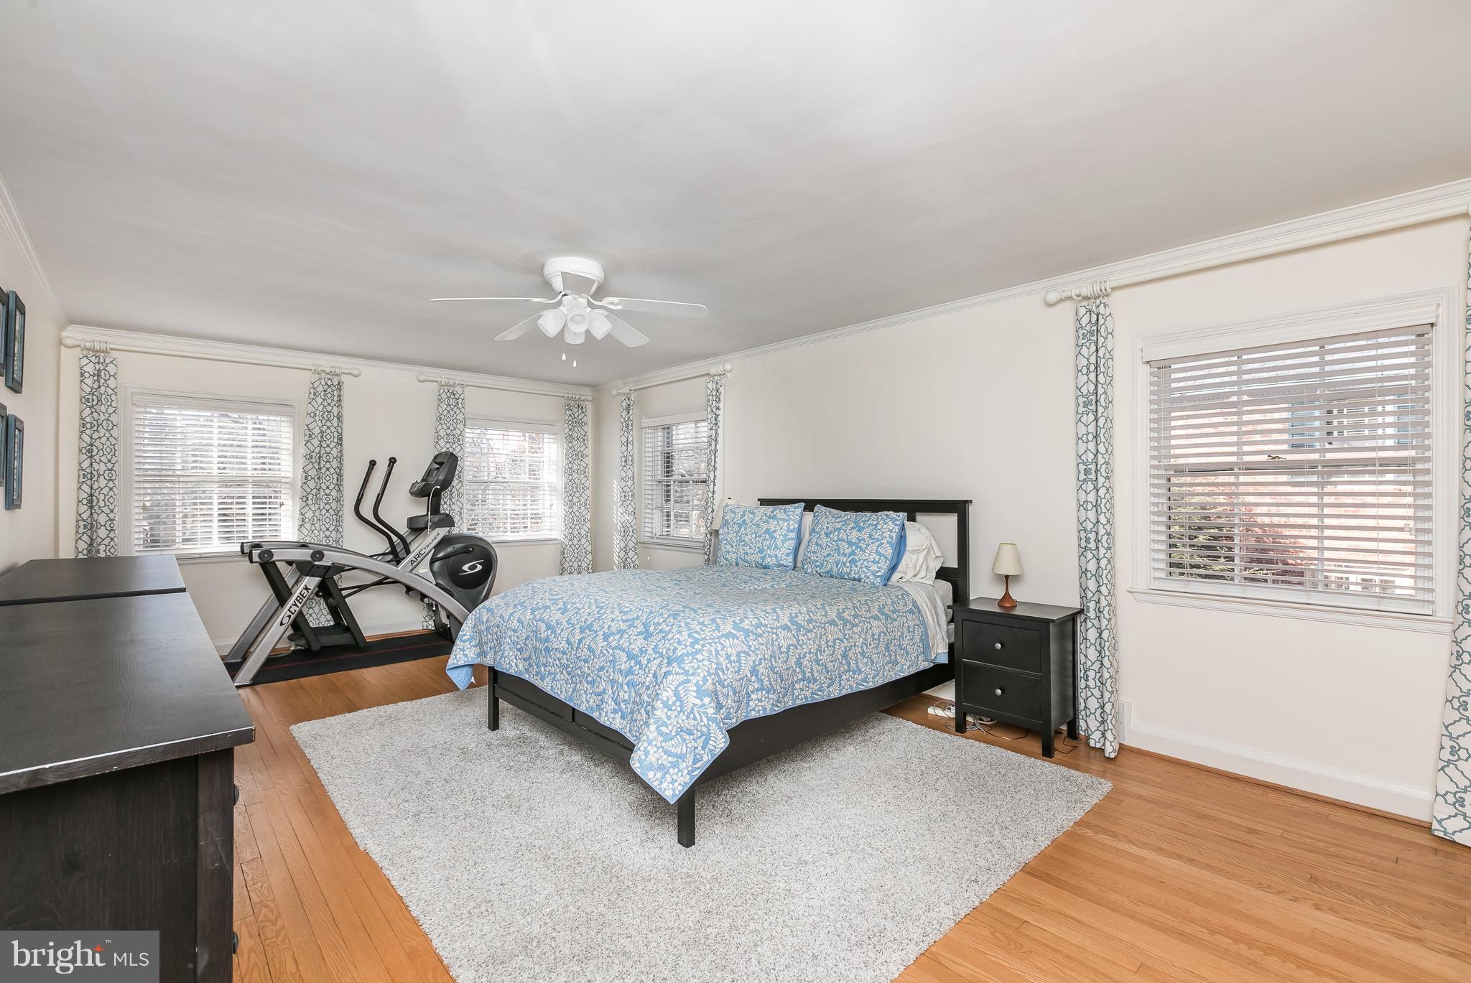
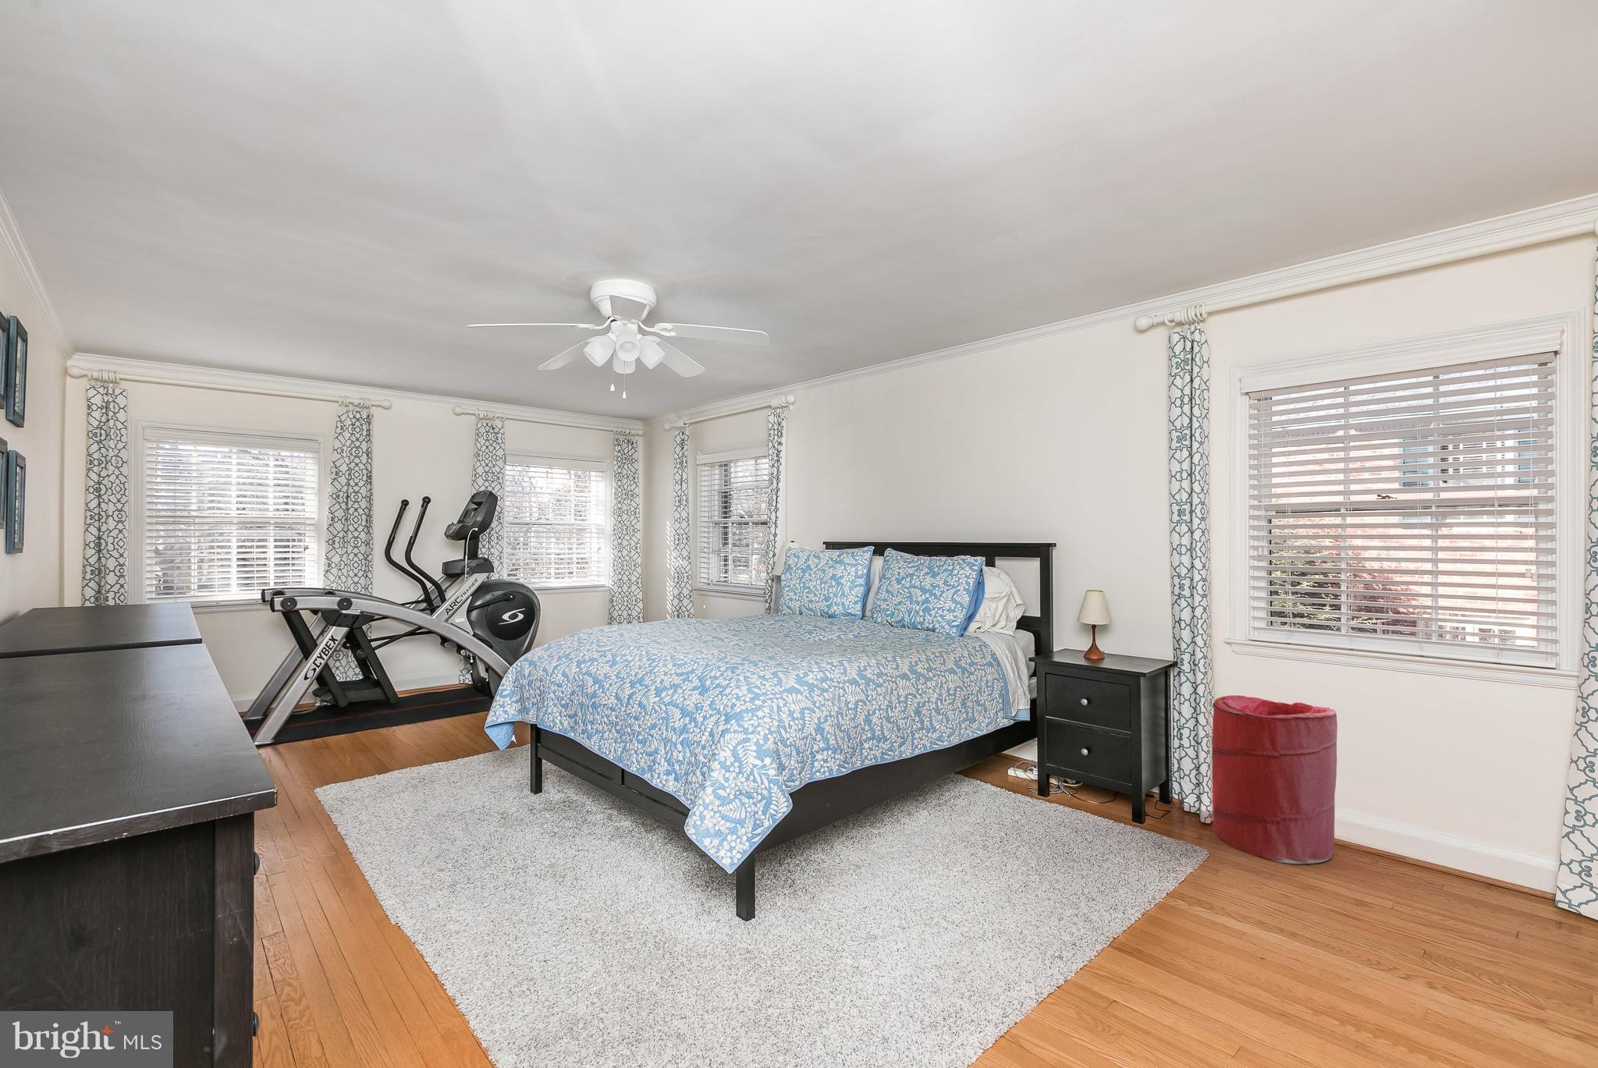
+ laundry hamper (1273, 771)
